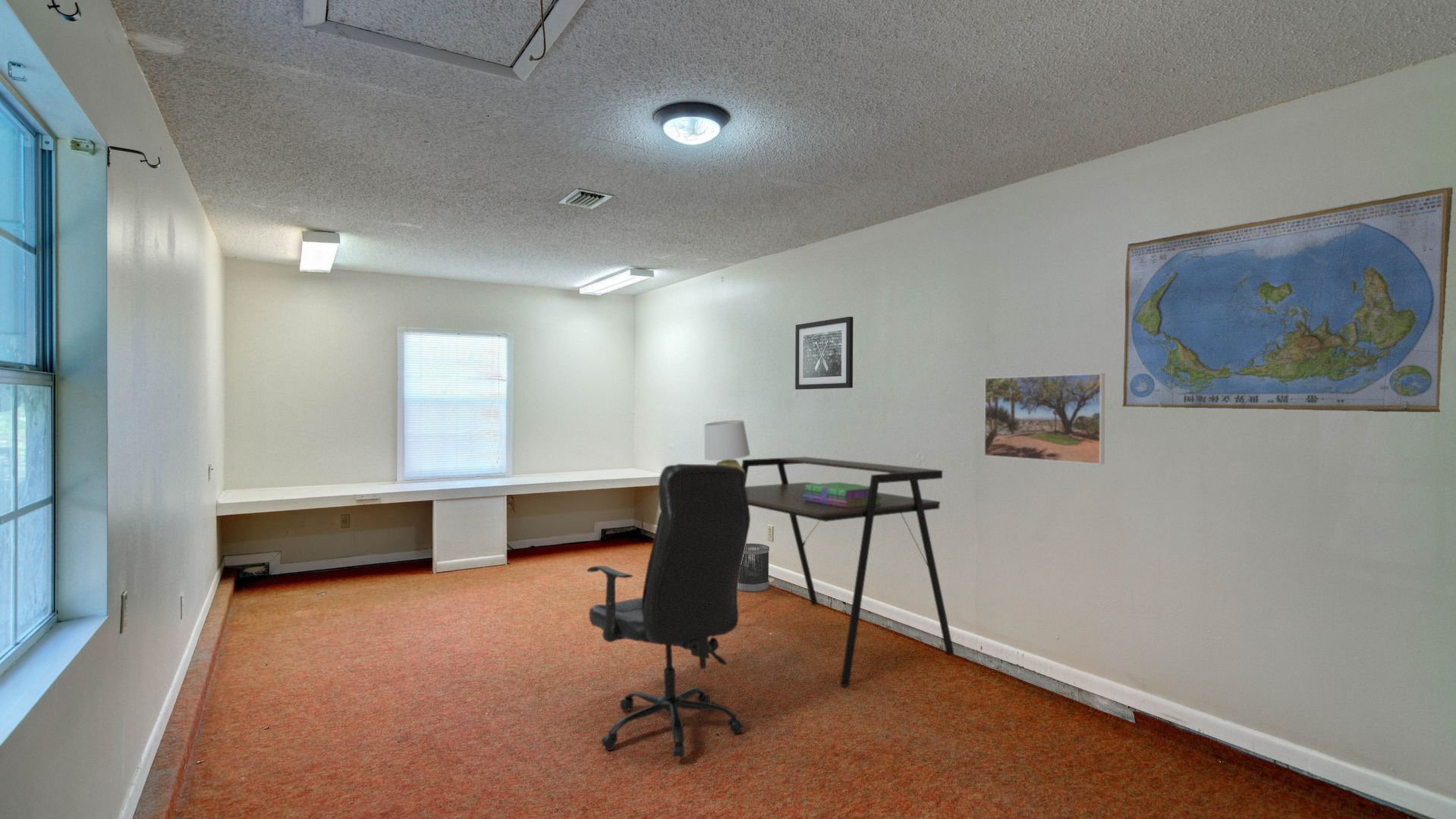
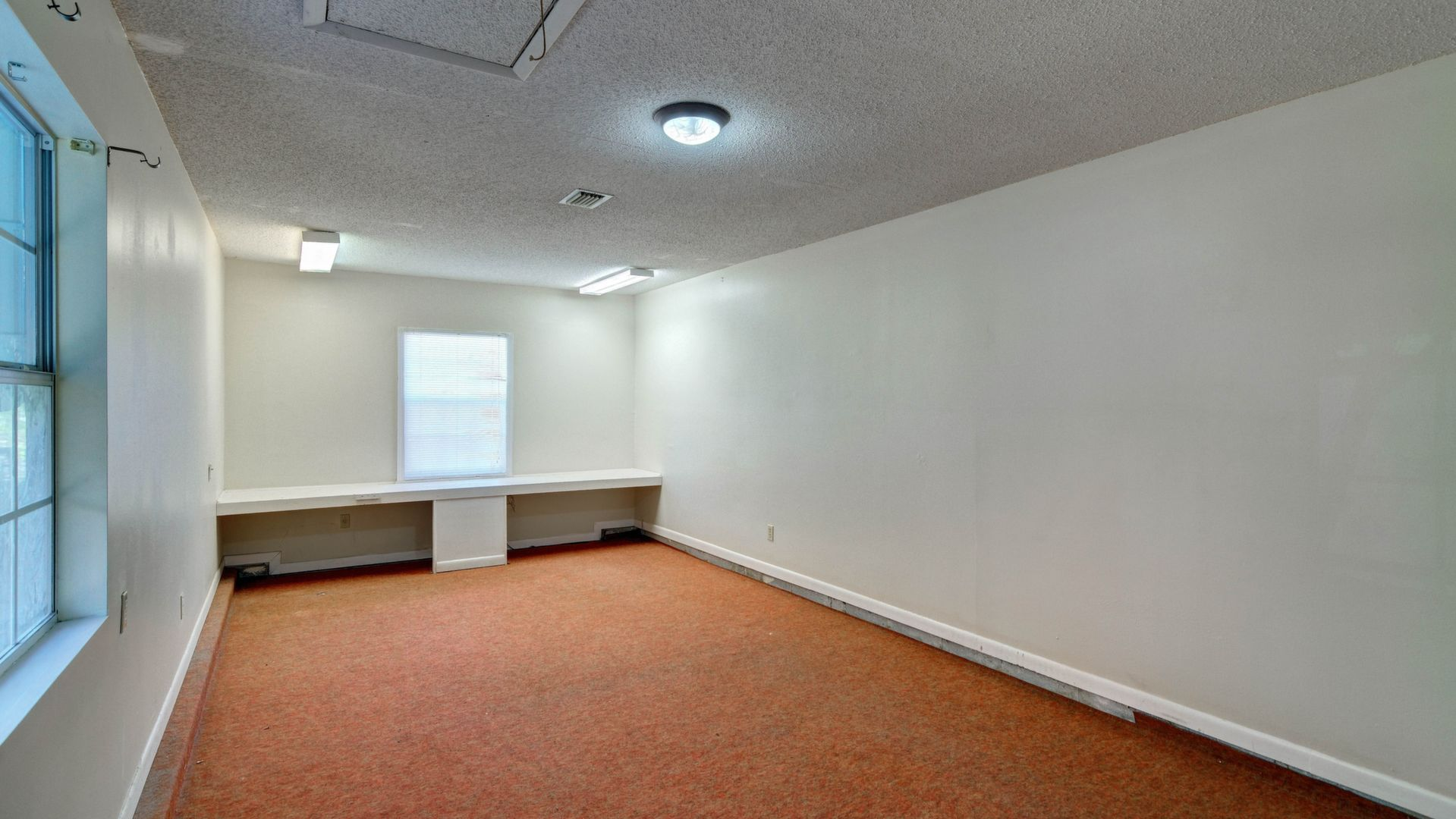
- wall art (822, 354)
- wastebasket (751, 567)
- desk (806, 556)
- world map (1260, 315)
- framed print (1039, 417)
- table lamp (730, 457)
- office chair (666, 591)
- stack of books (841, 494)
